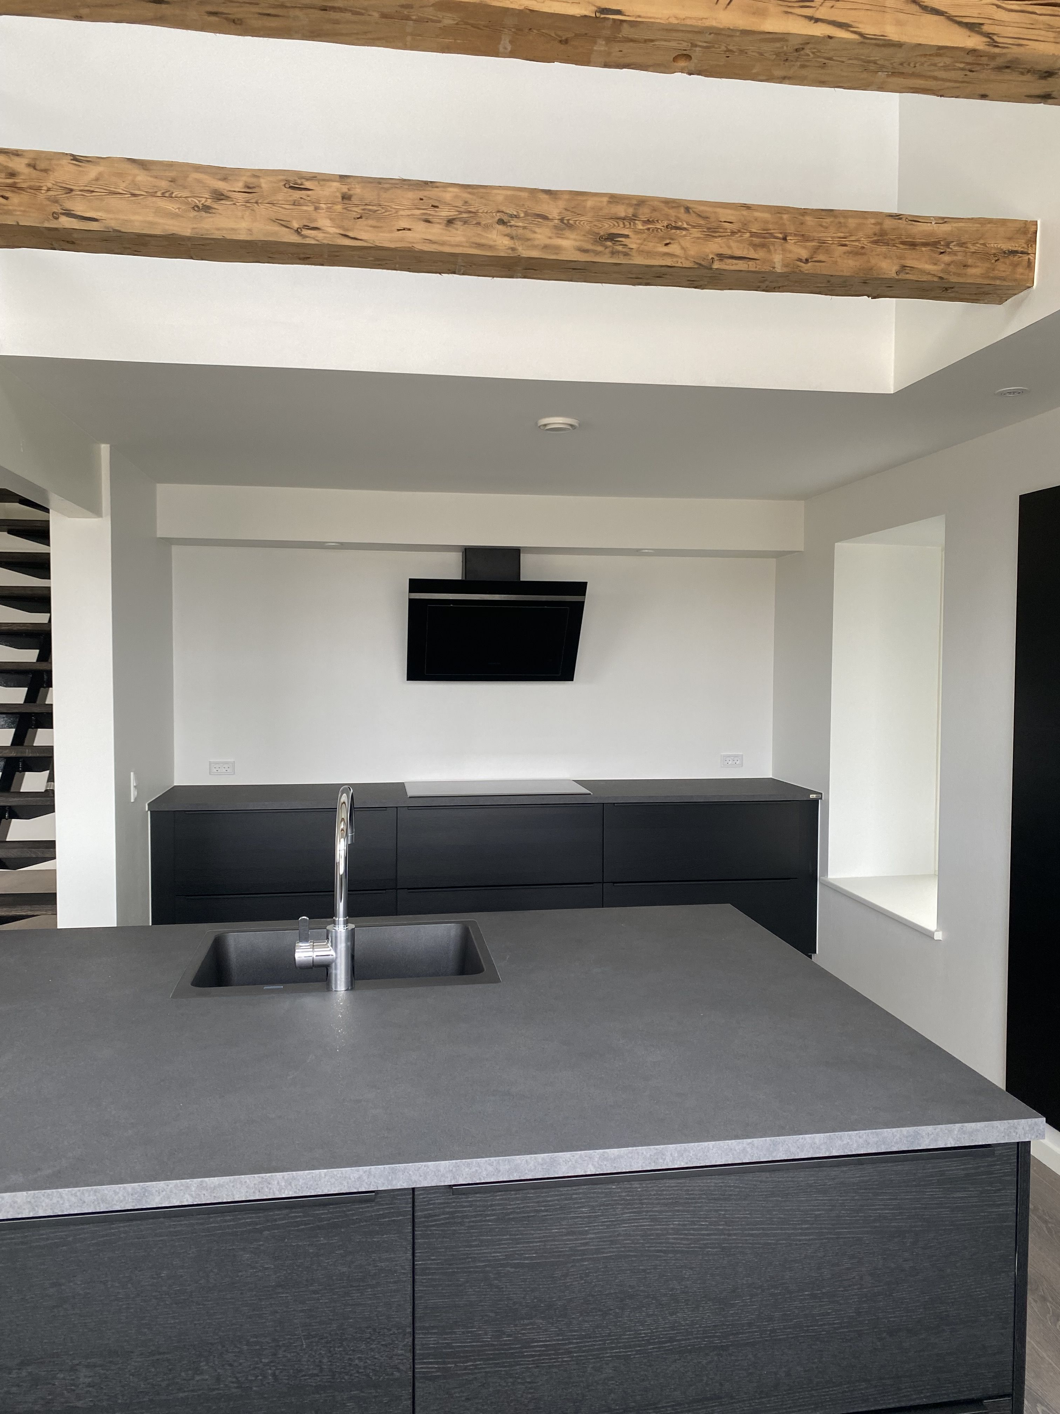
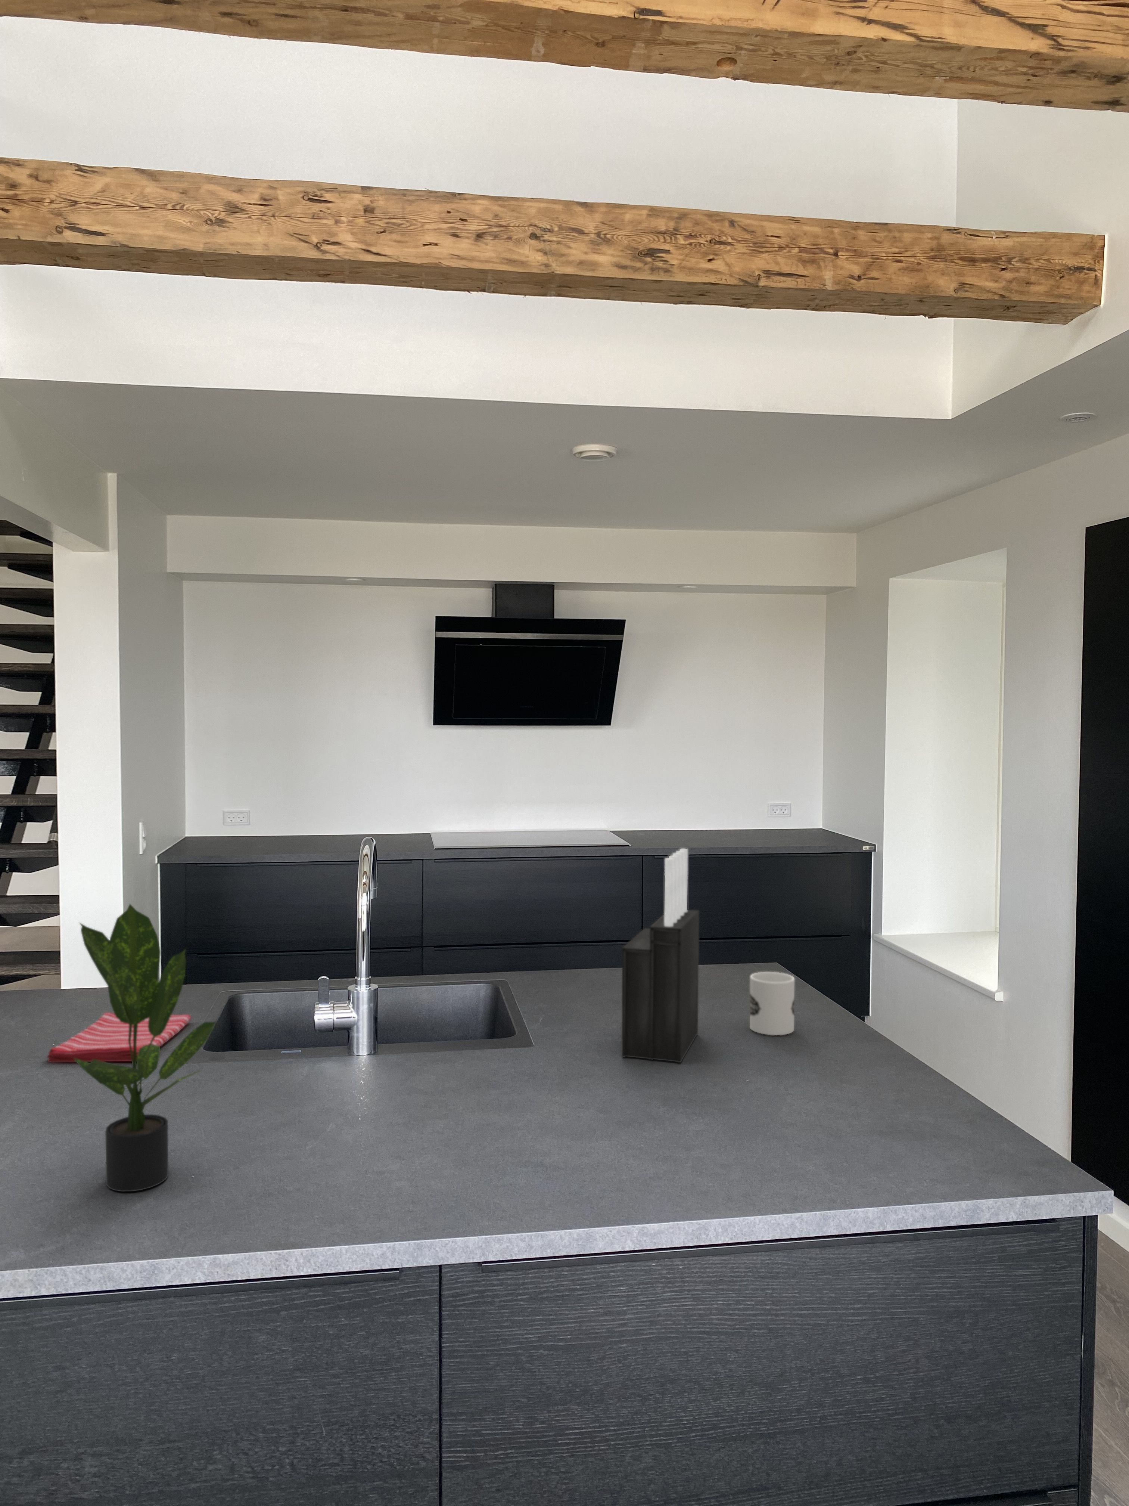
+ mug (770, 1000)
+ knife block (656, 949)
+ dish towel (123, 1035)
+ potted plant (132, 1051)
